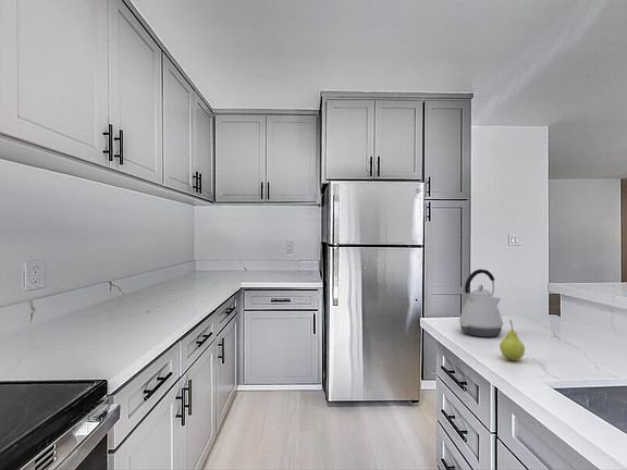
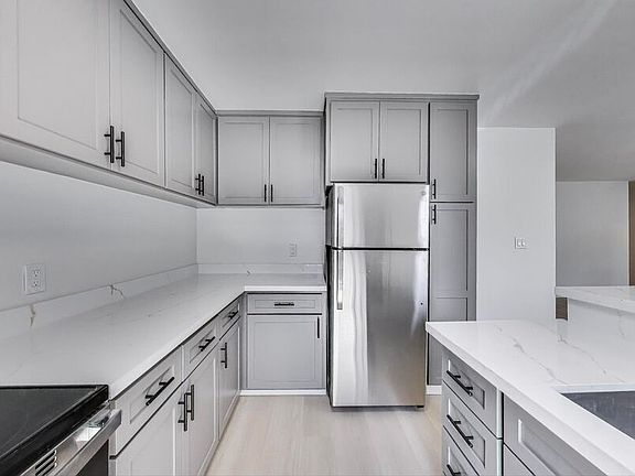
- fruit (512, 339)
- kettle (481, 300)
